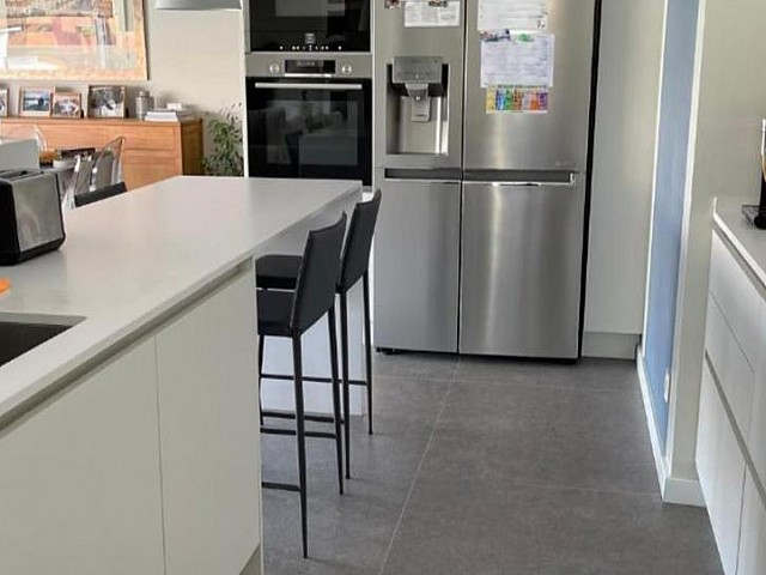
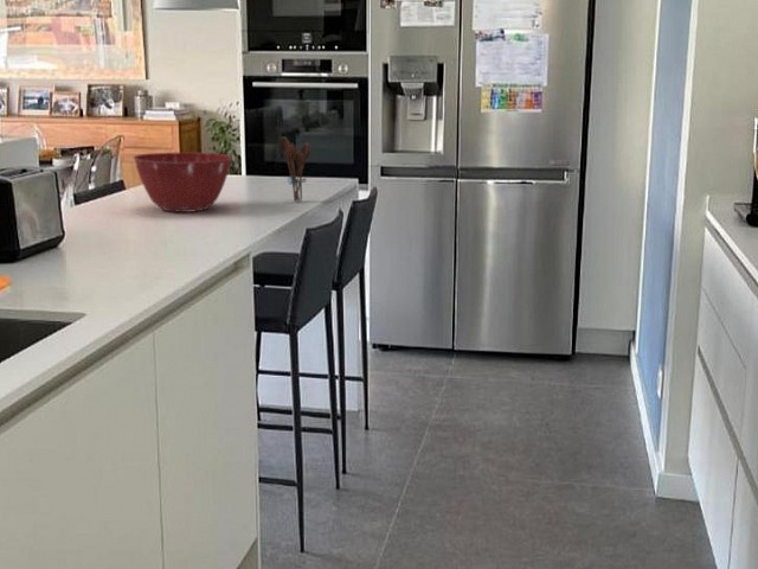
+ utensil holder (294, 168)
+ mixing bowl (184, 183)
